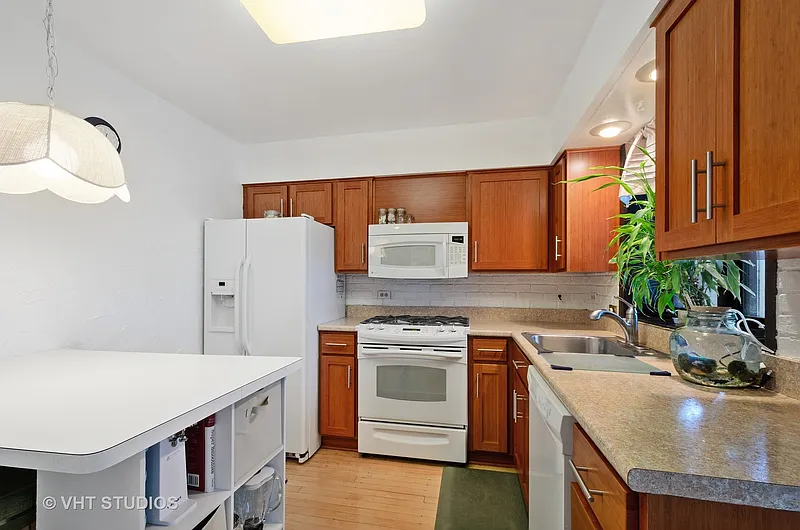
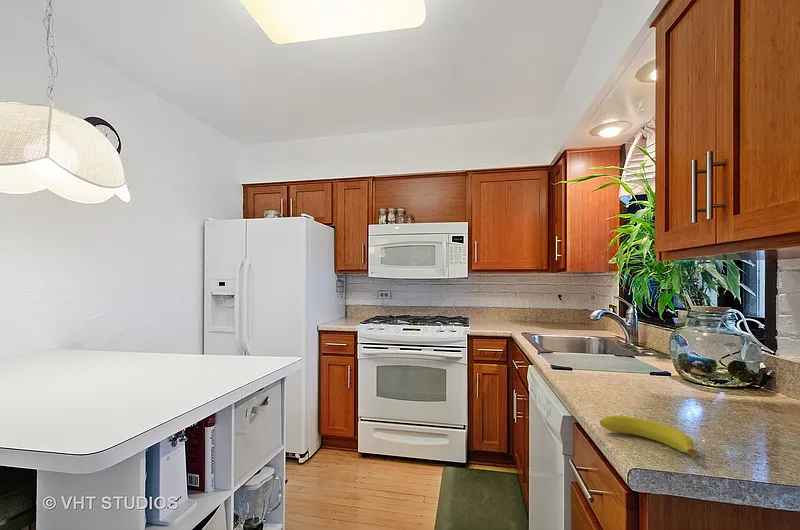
+ fruit (646, 434)
